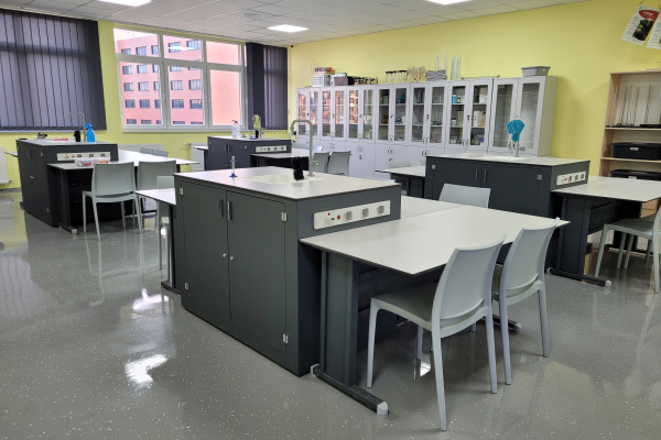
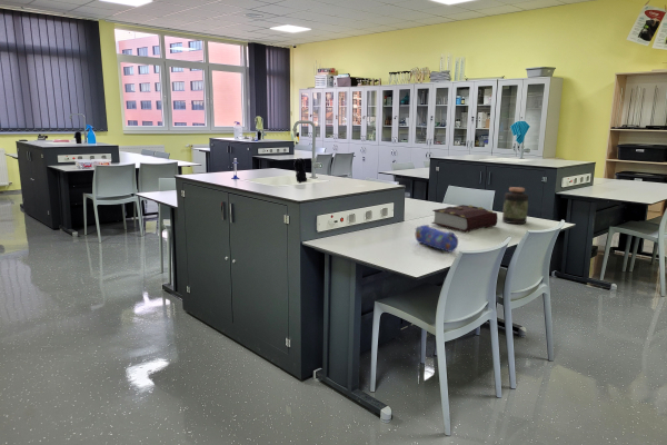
+ jar (515, 205)
+ book (465, 217)
+ pencil case (435, 237)
